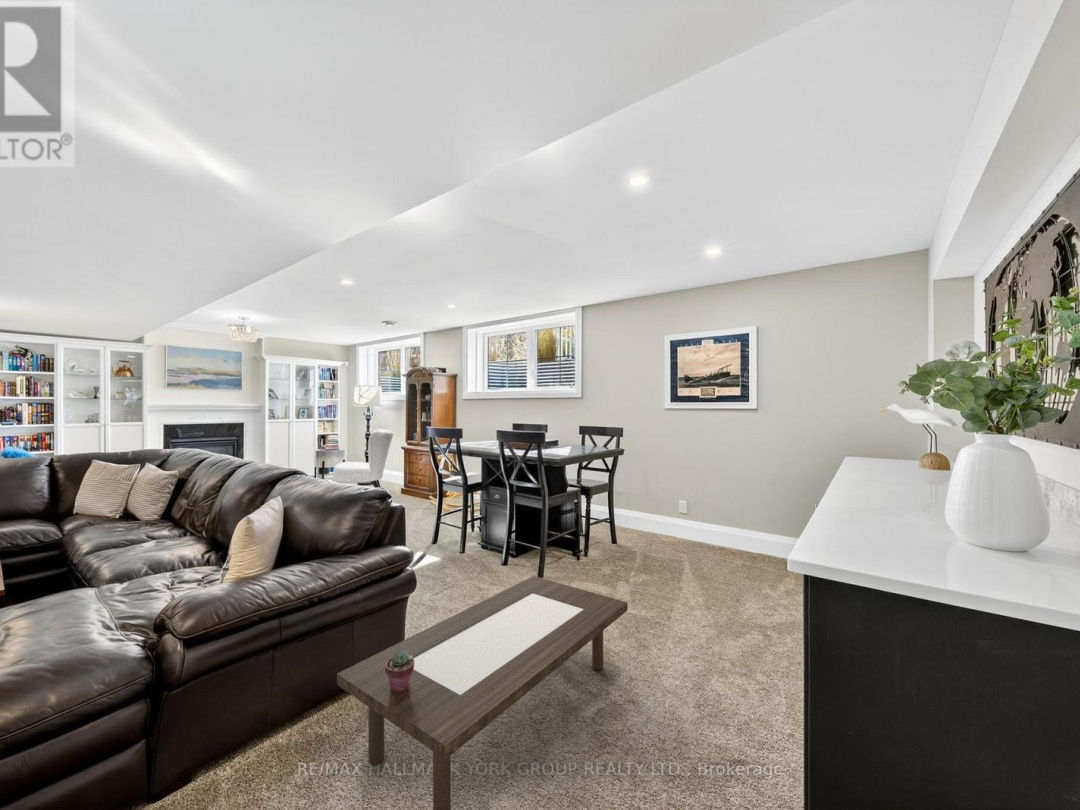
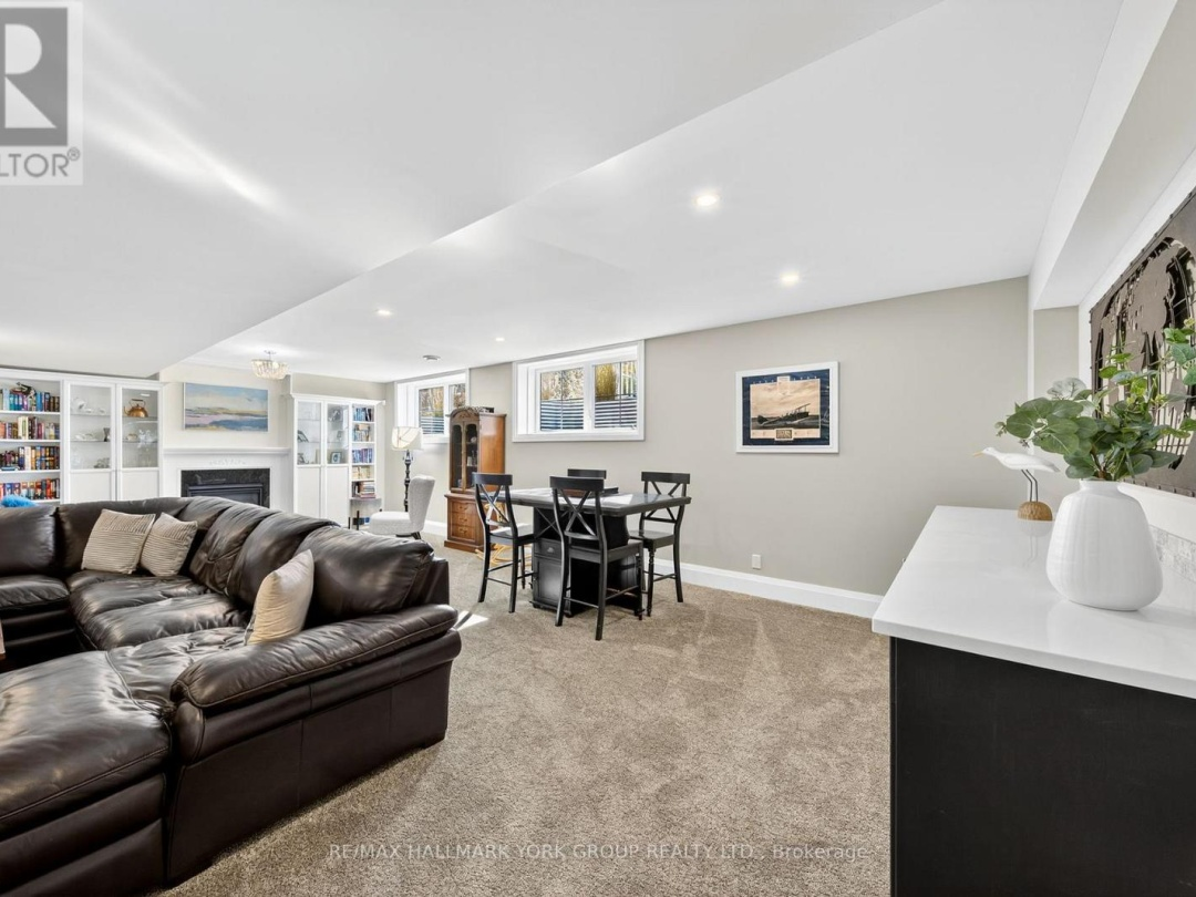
- potted succulent (400, 669)
- coffee table (504, 669)
